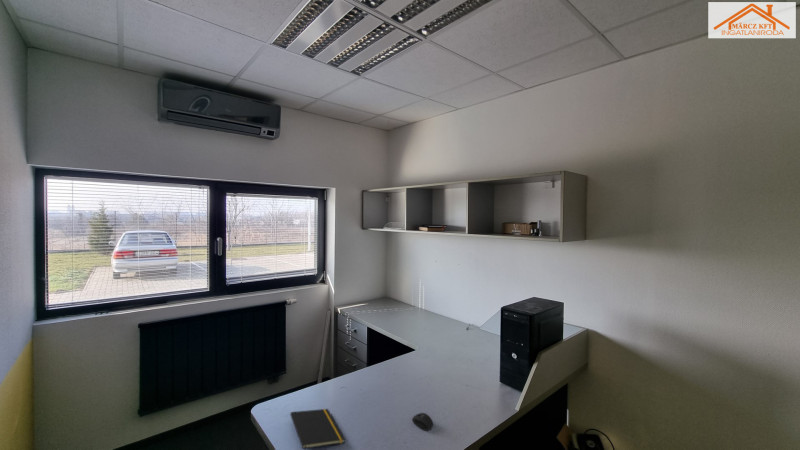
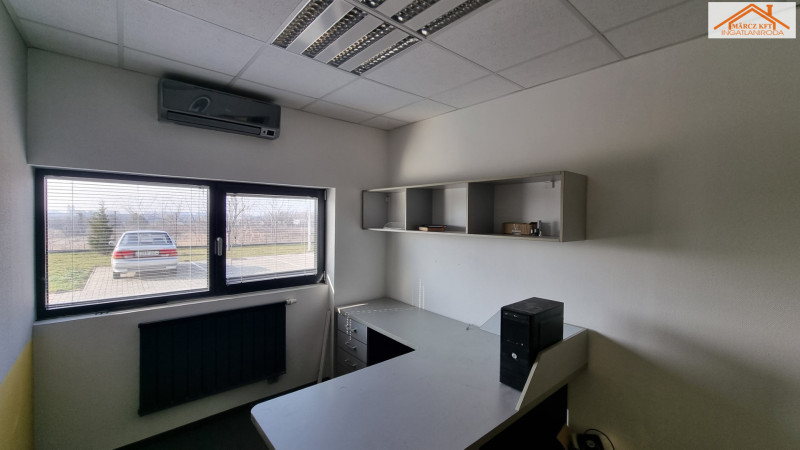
- mouse (422, 420)
- notepad (316, 426)
